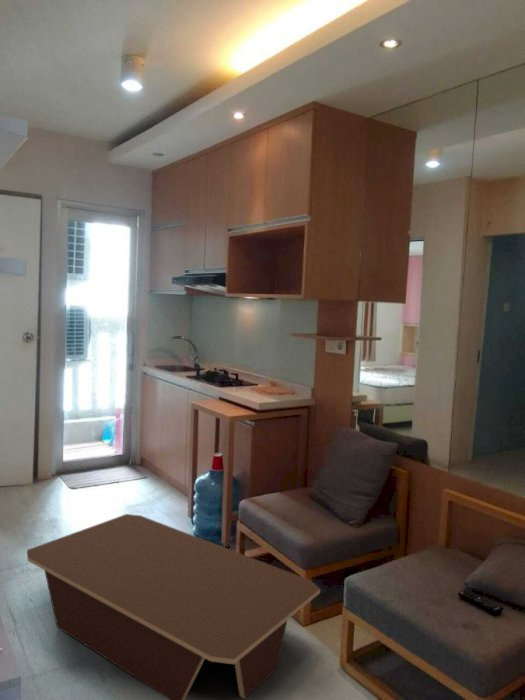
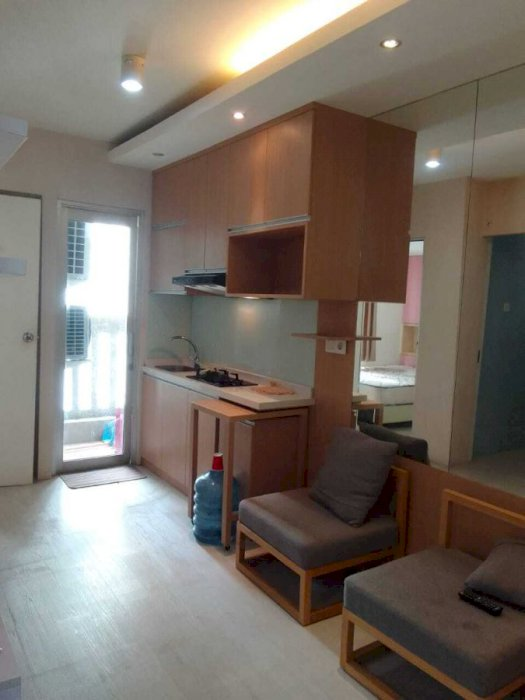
- coffee table (165, 598)
